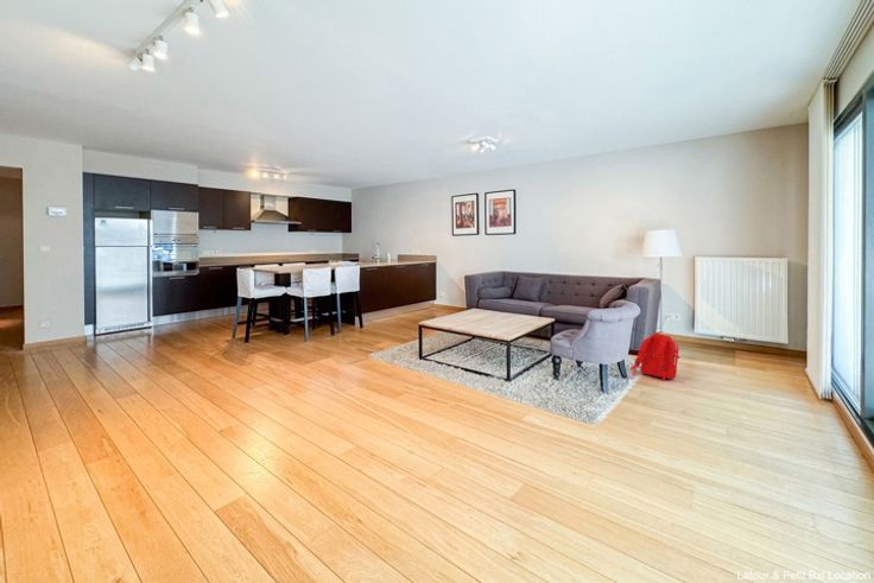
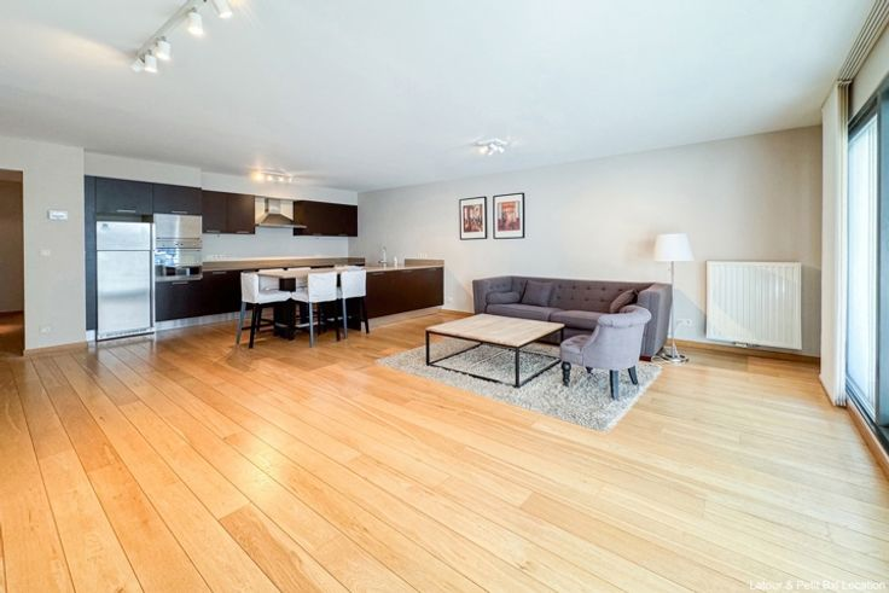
- backpack (657, 354)
